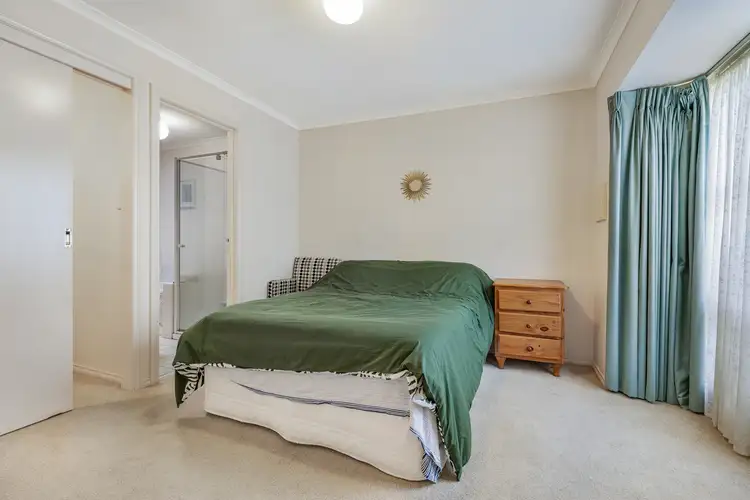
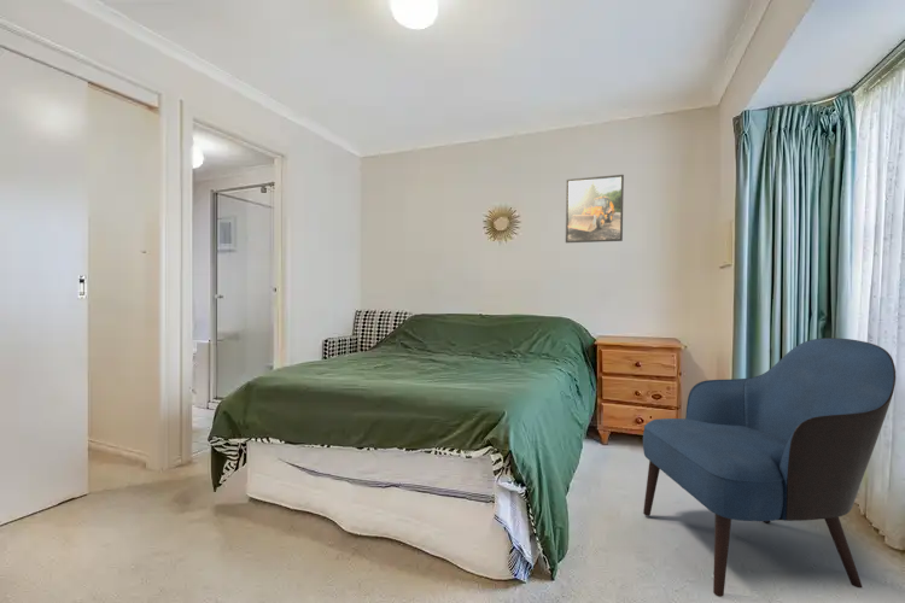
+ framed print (594, 209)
+ armchair (759, 444)
